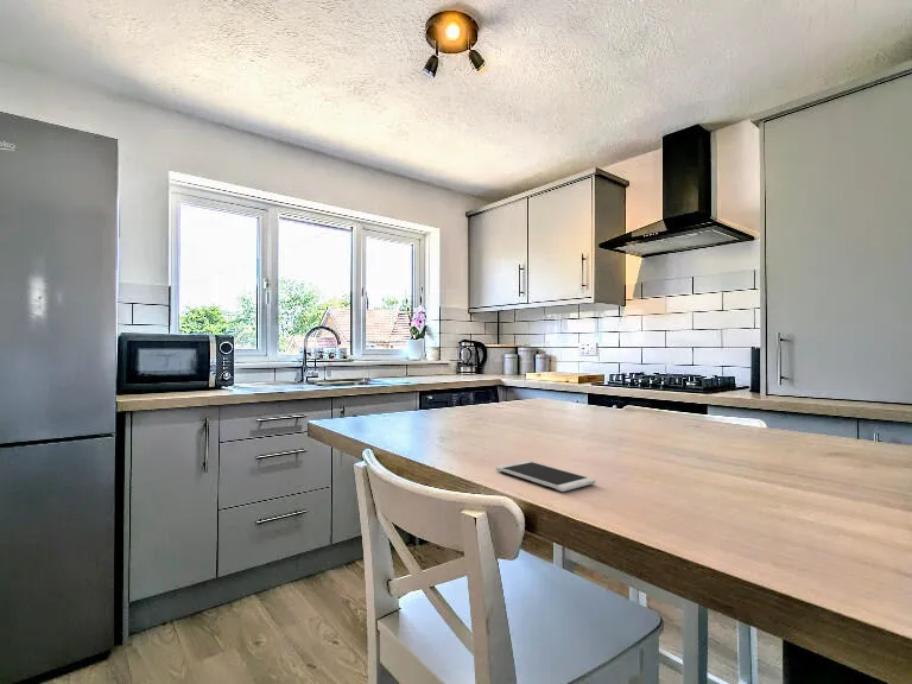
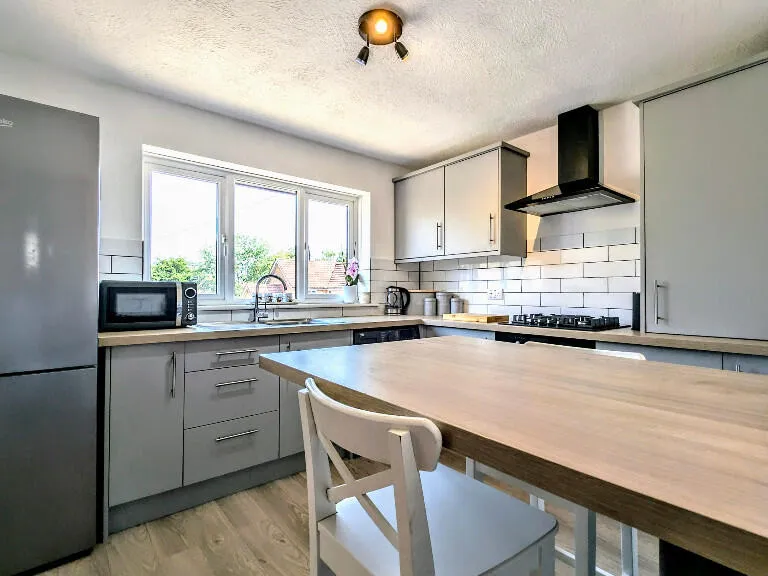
- smartphone (543, 474)
